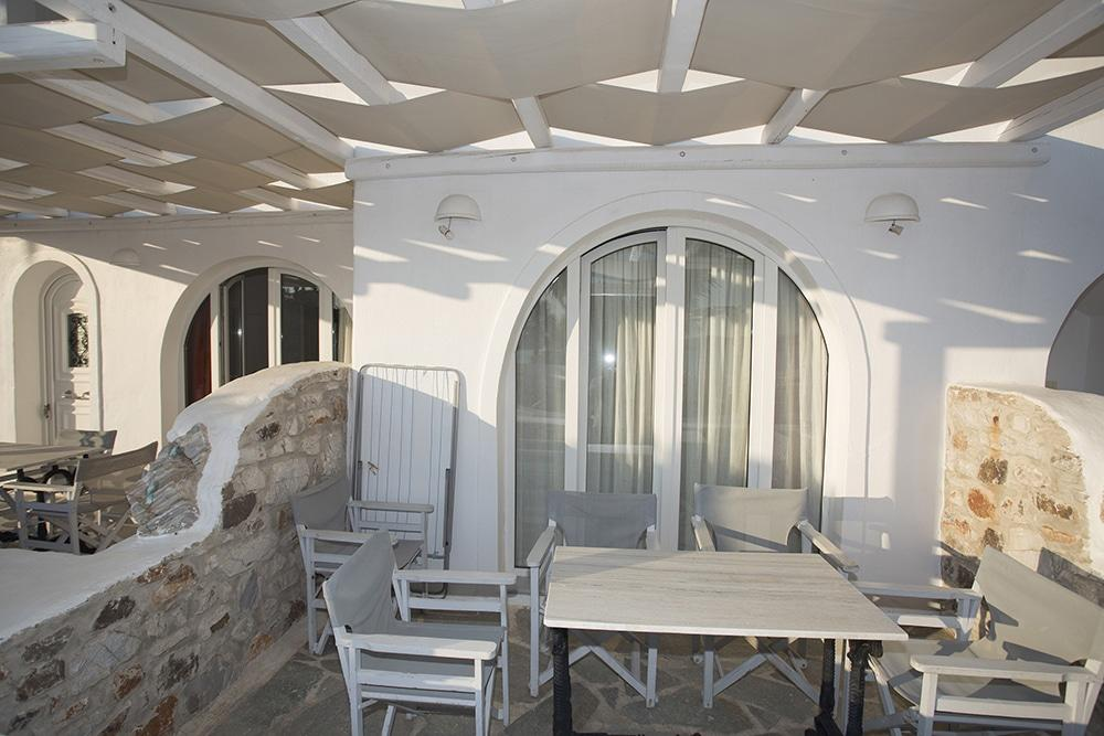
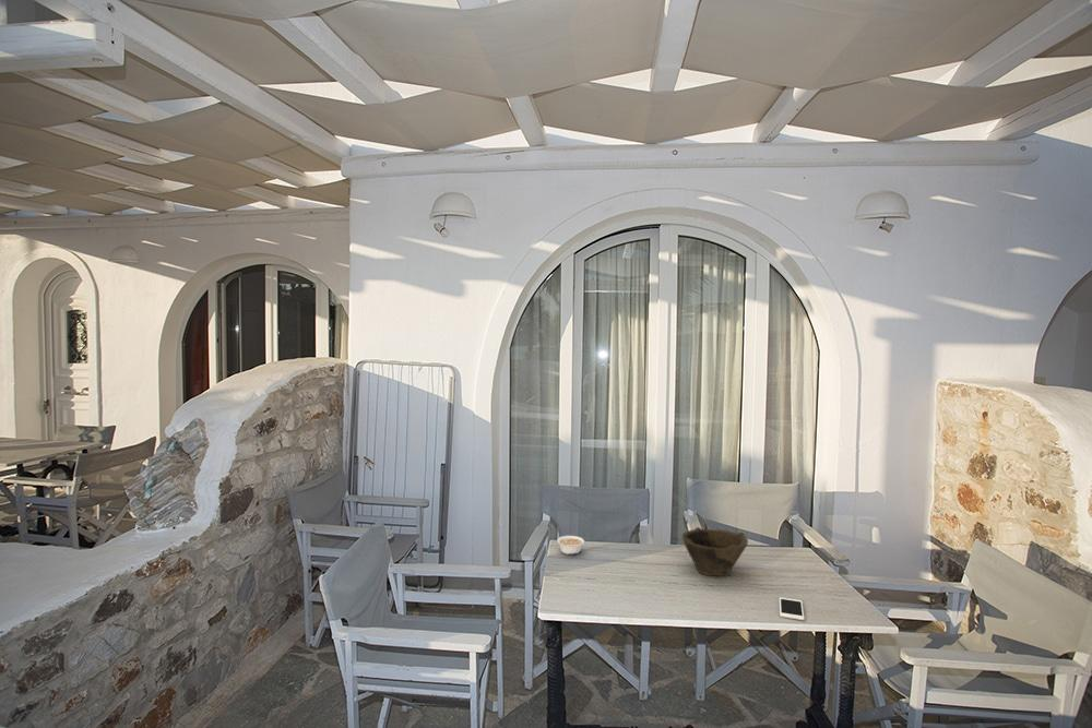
+ cell phone (791, 608)
+ bowl (713, 551)
+ legume (570, 545)
